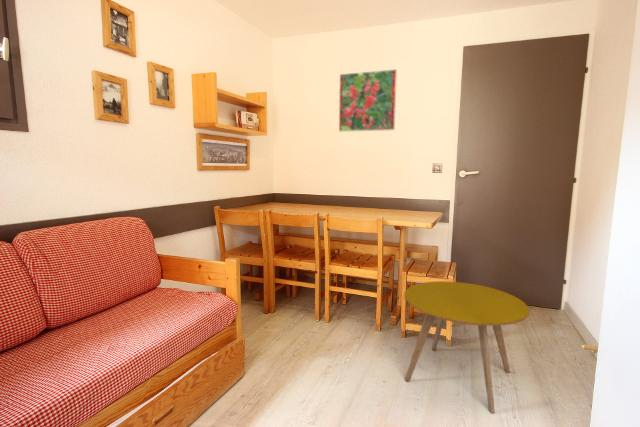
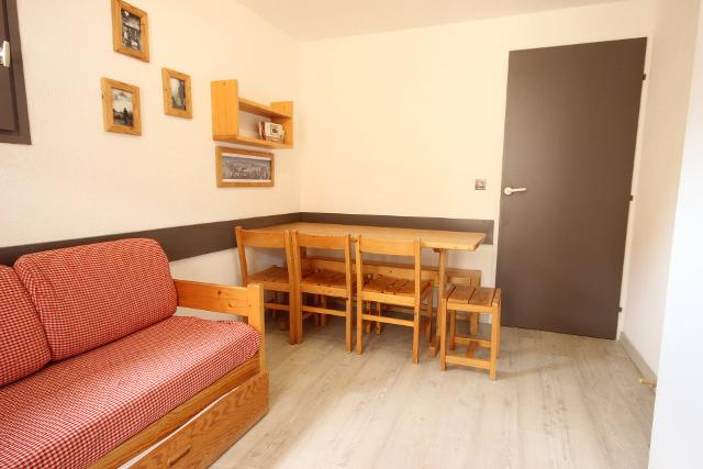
- side table (462, 323)
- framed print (366, 101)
